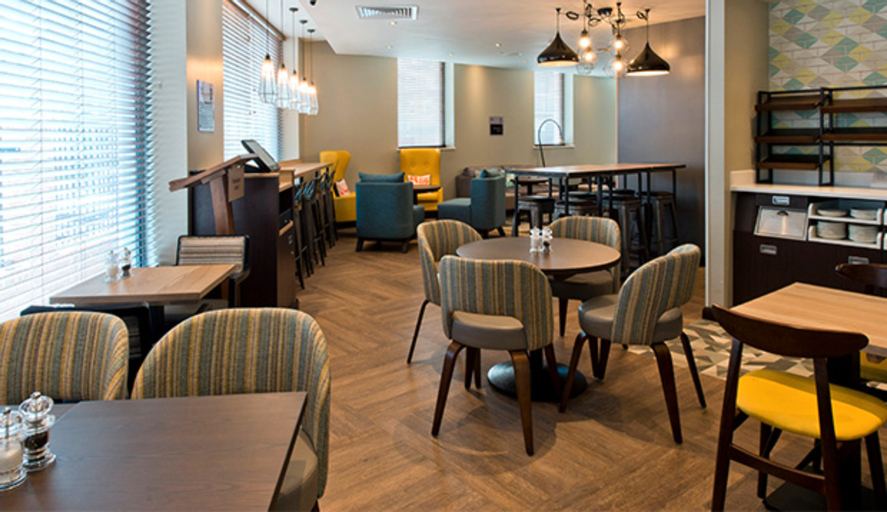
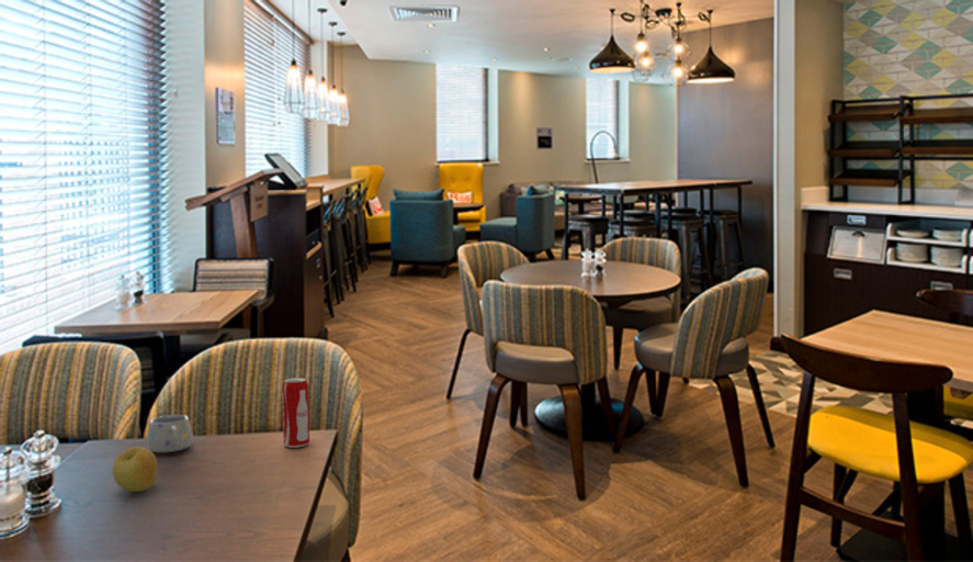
+ mug (170, 436)
+ apple (135, 470)
+ beverage can (295, 412)
